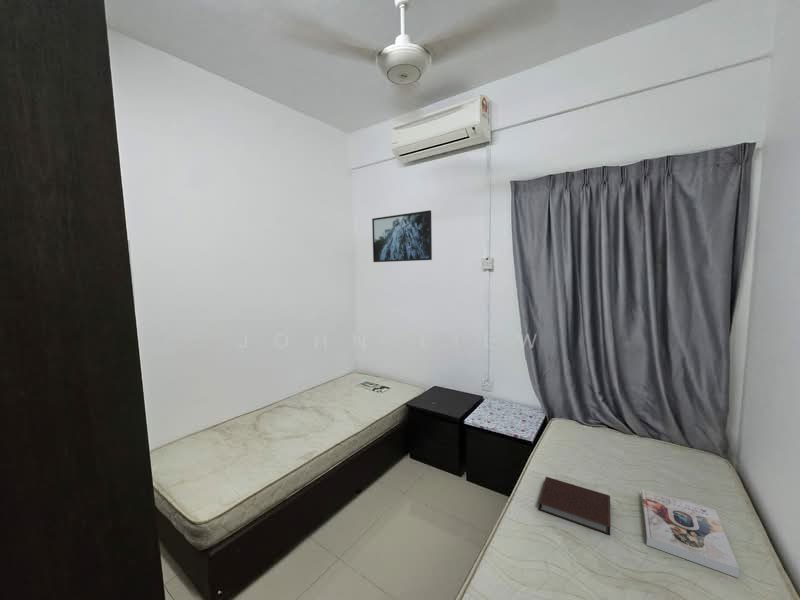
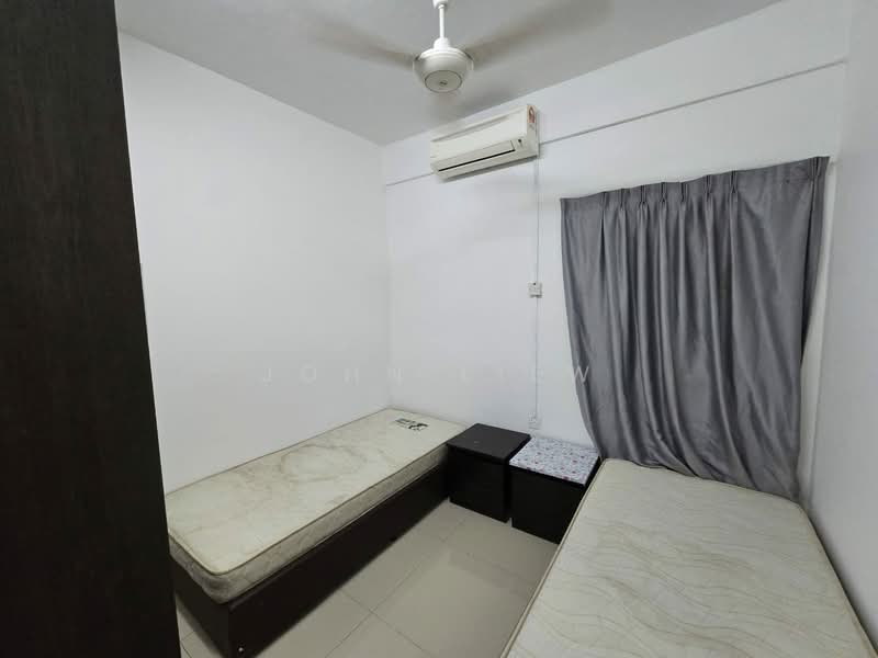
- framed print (400, 238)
- book (682, 526)
- notebook (574, 502)
